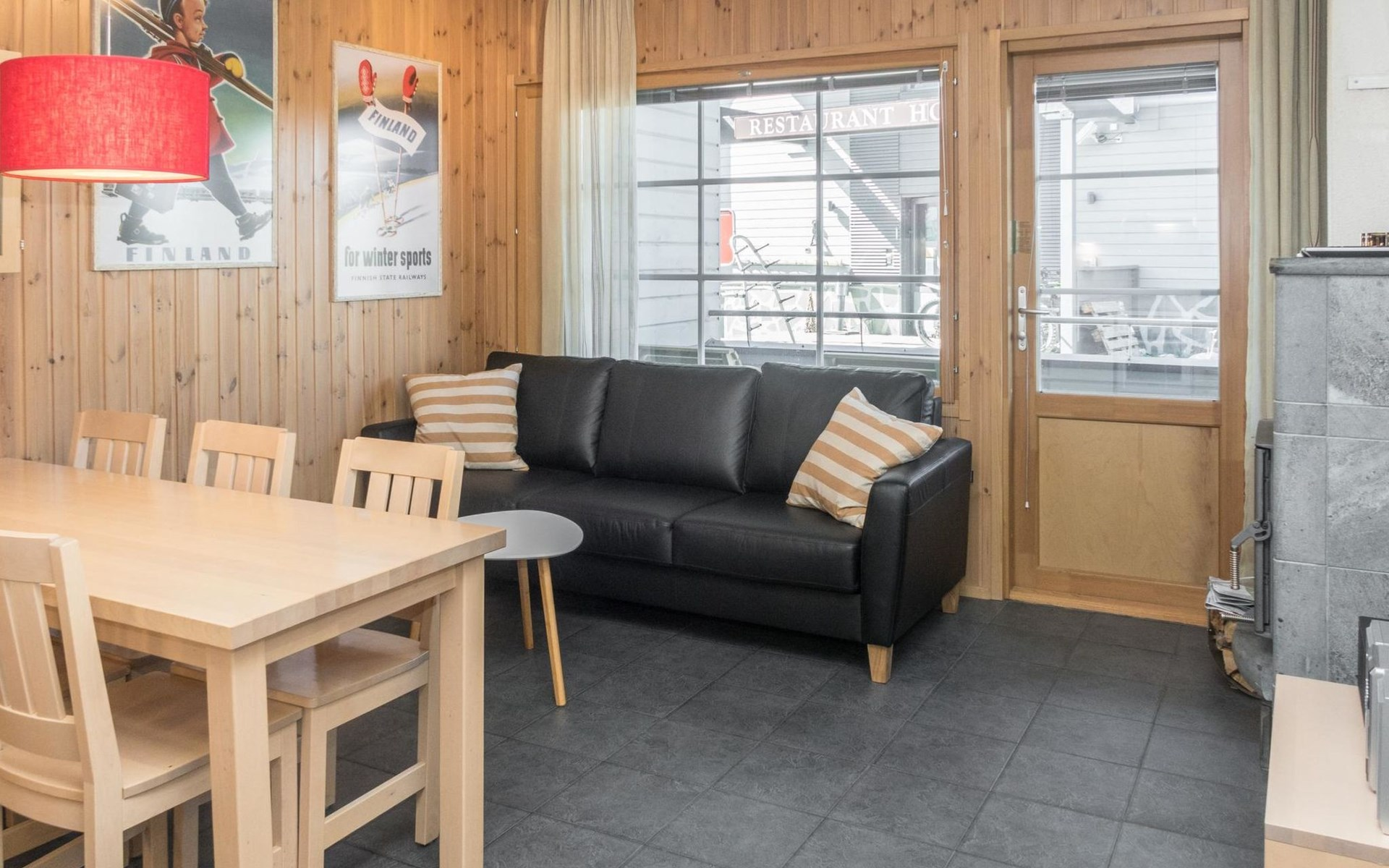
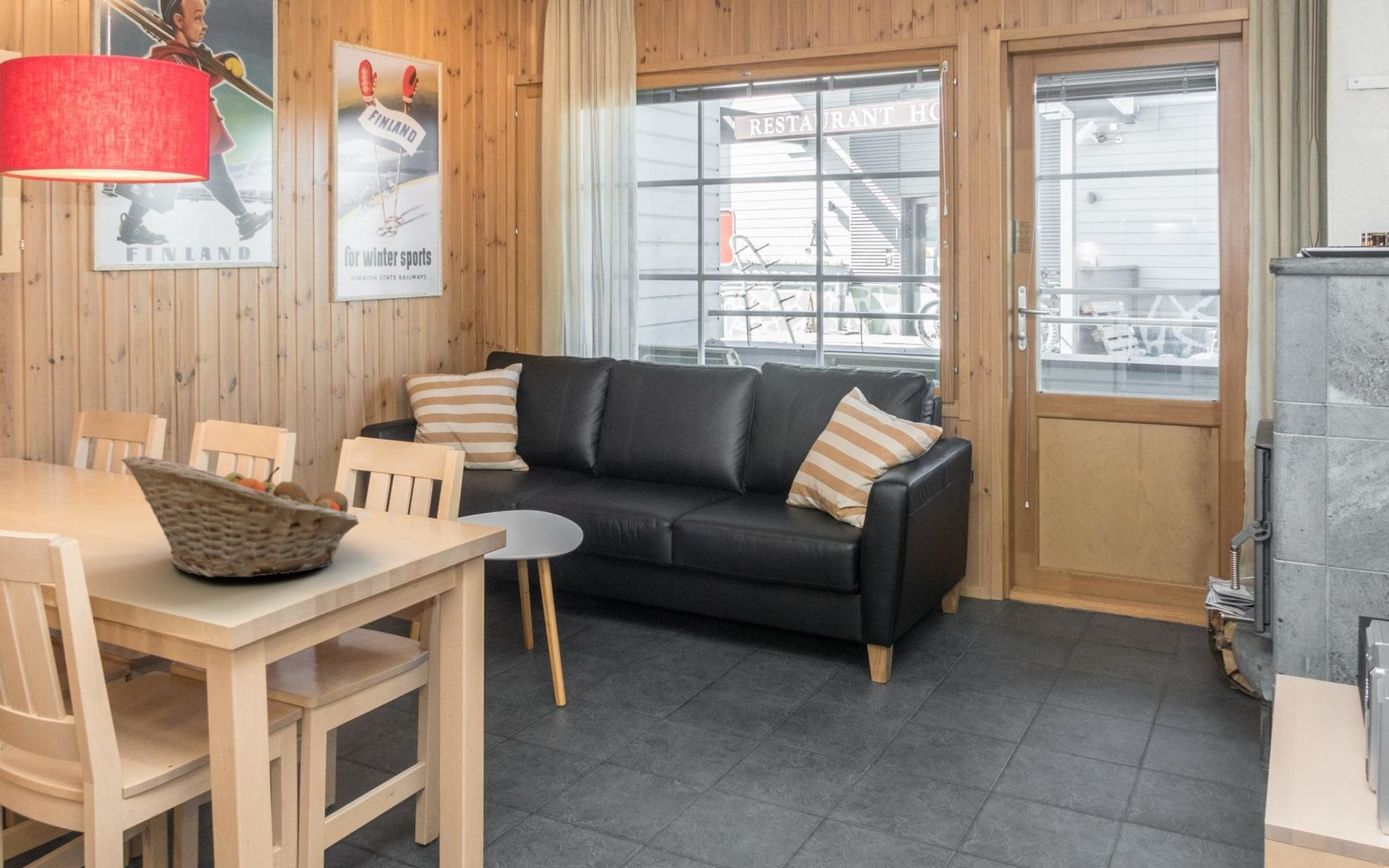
+ fruit basket (242, 509)
